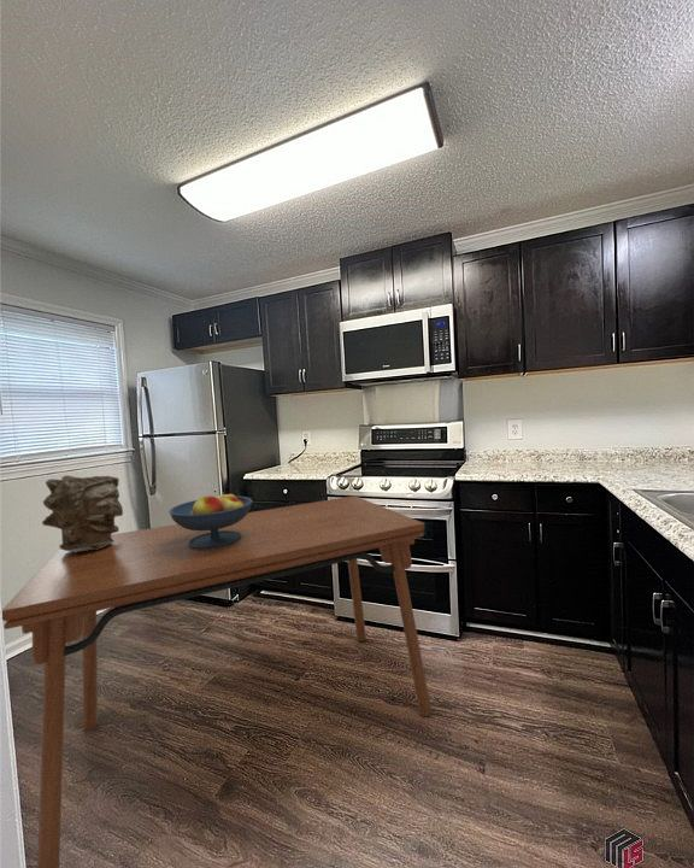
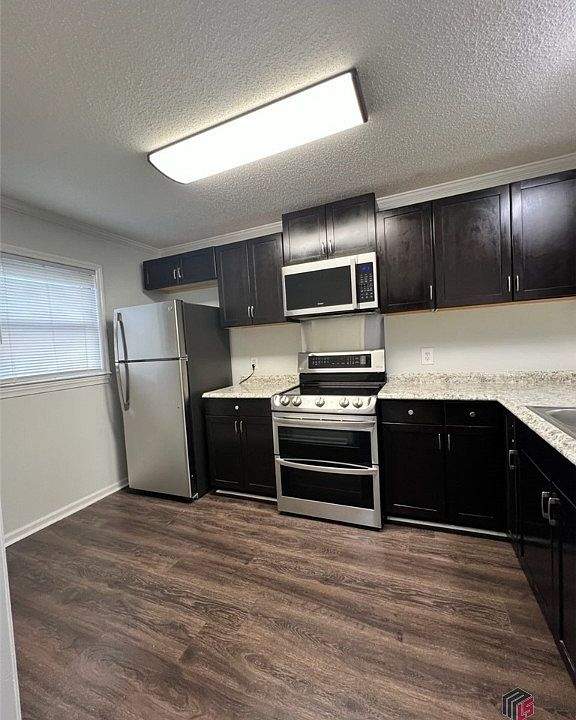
- dining table (242, 585)
- fruit bowl (212, 515)
- vase (83, 511)
